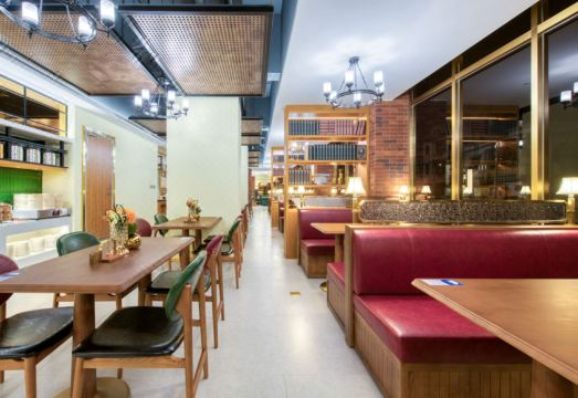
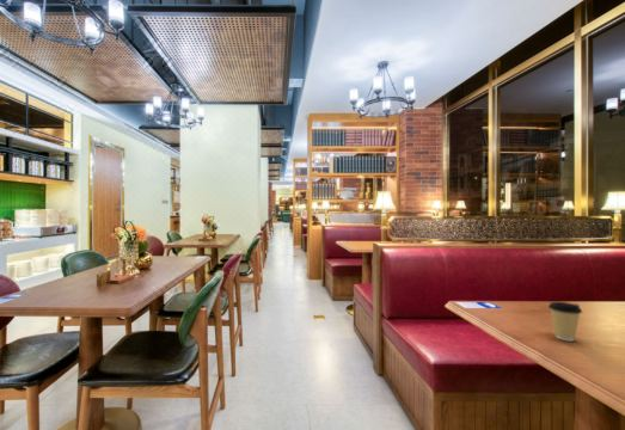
+ coffee cup (564, 320)
